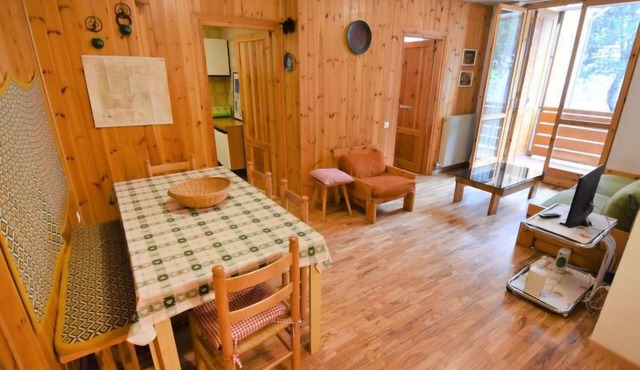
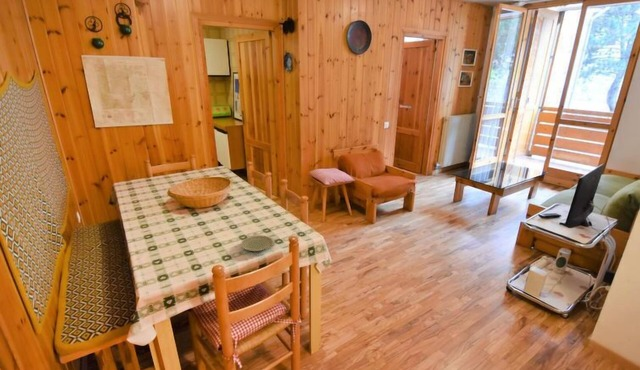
+ plate (257, 244)
